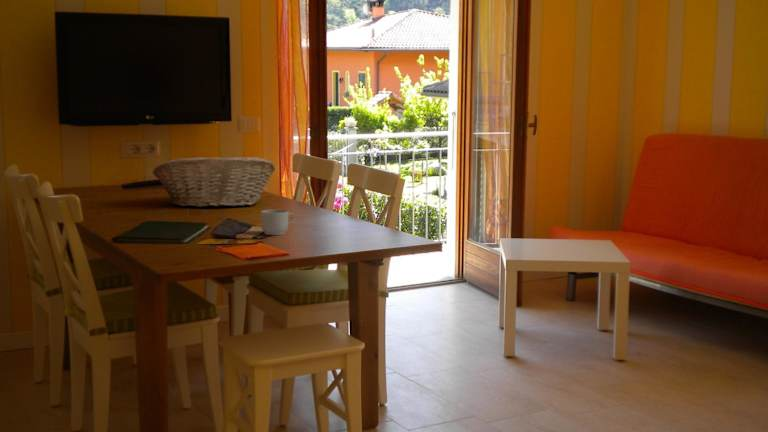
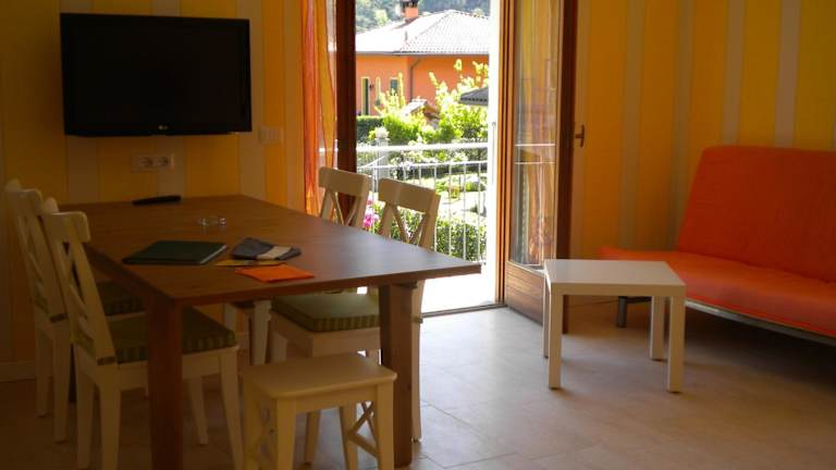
- fruit basket (214, 179)
- mug (278, 222)
